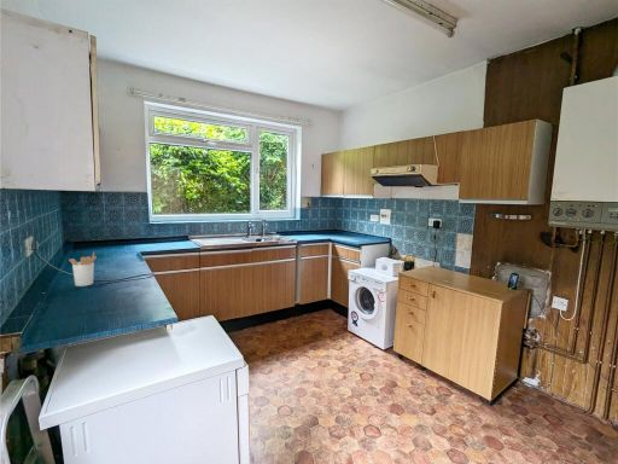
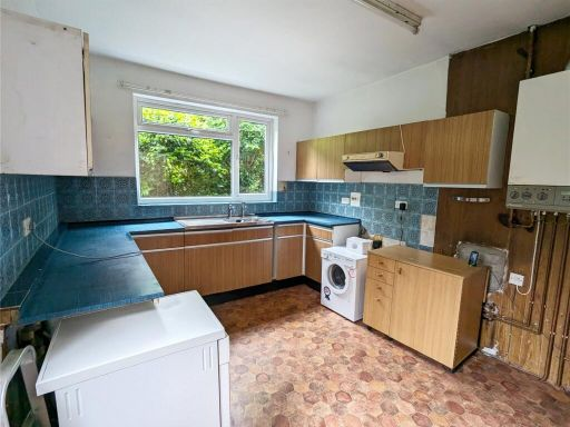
- utensil holder (84, 268)
